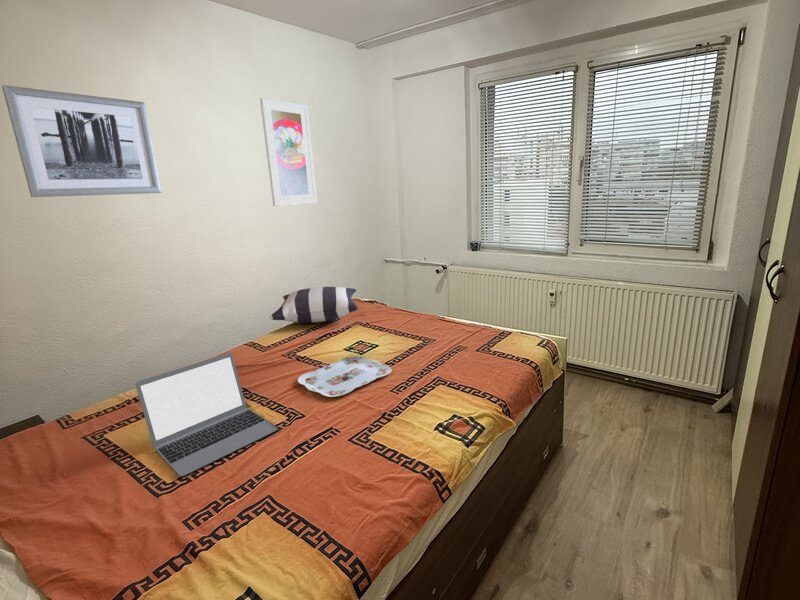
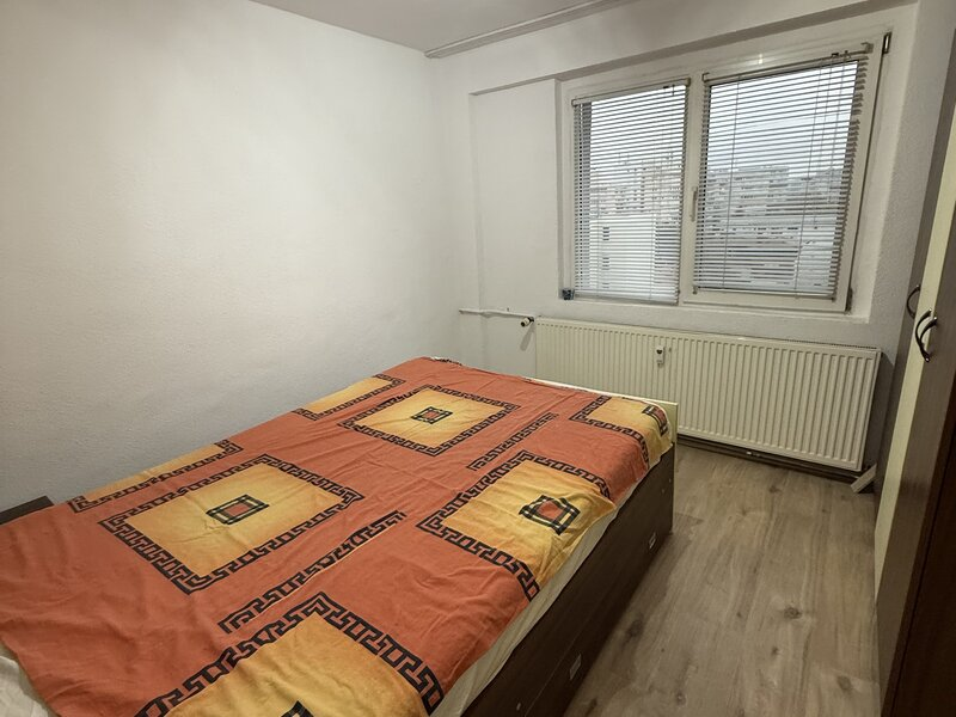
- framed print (290, 154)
- pillow (317, 303)
- laptop (209, 407)
- wall art (92, 146)
- serving tray (345, 375)
